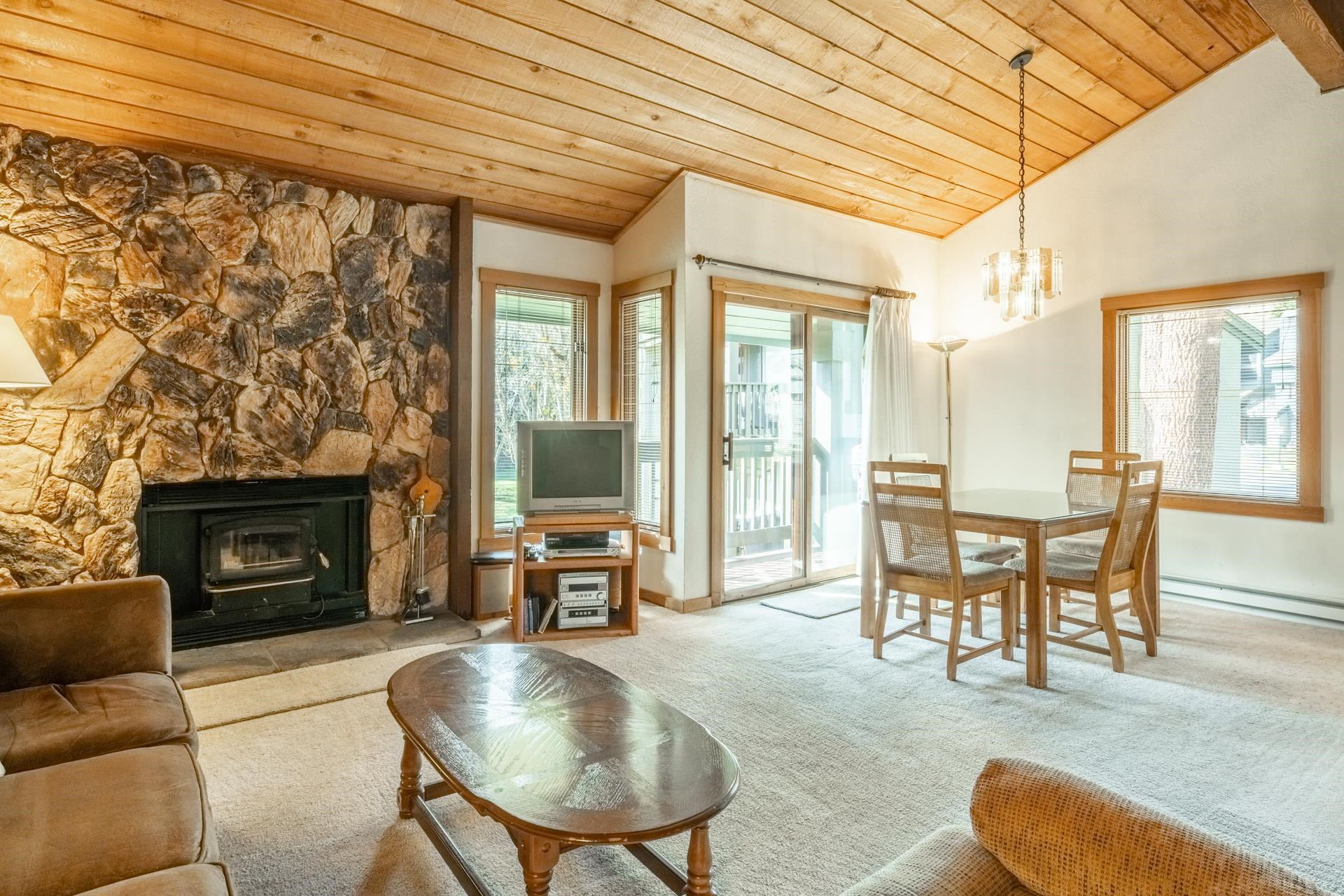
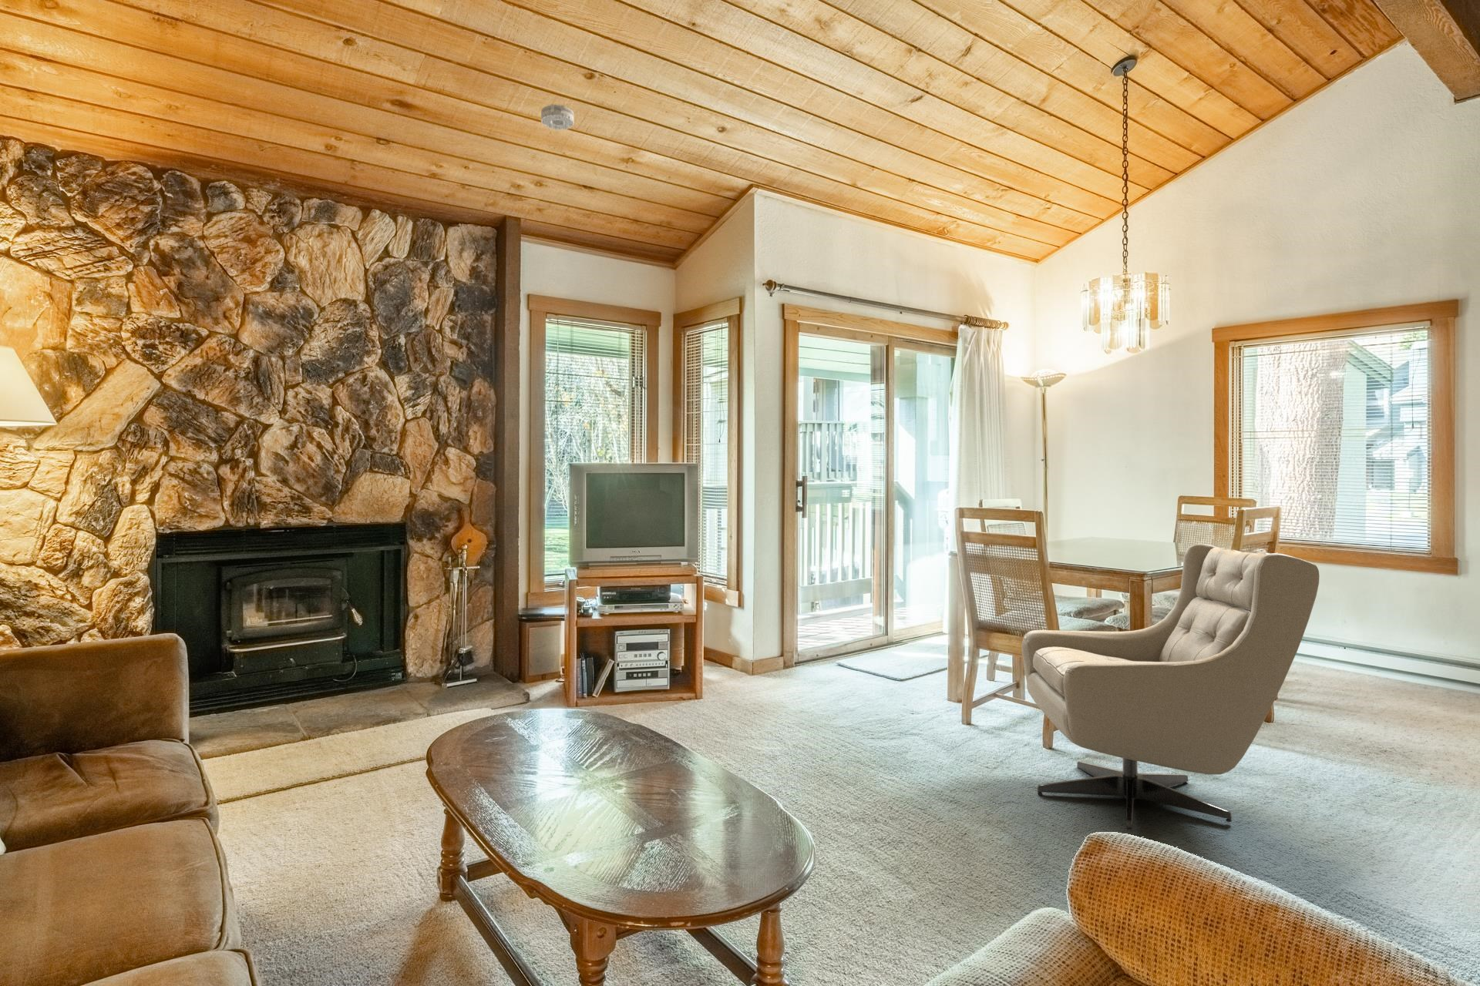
+ smoke detector (557, 117)
+ armchair (1160, 673)
